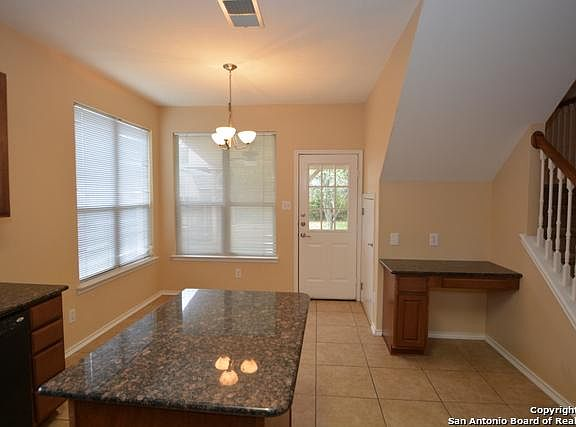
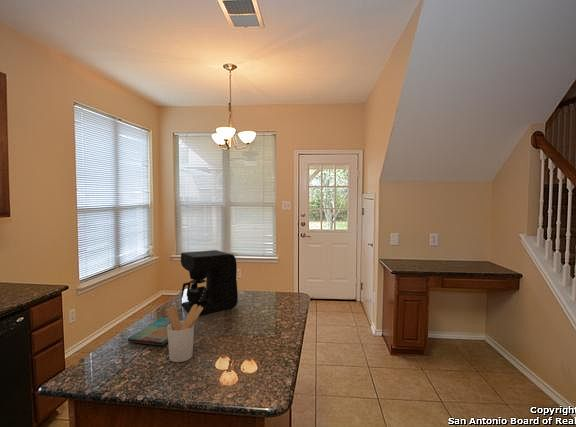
+ utensil holder (186, 331)
+ coffee maker (206, 280)
+ dish towel (161, 330)
